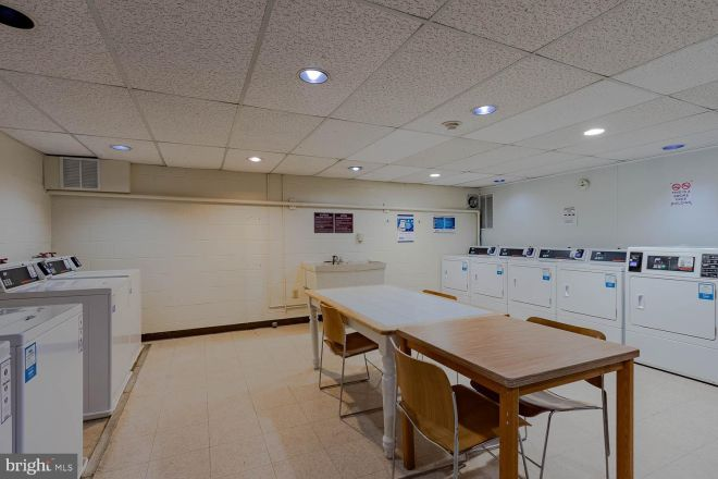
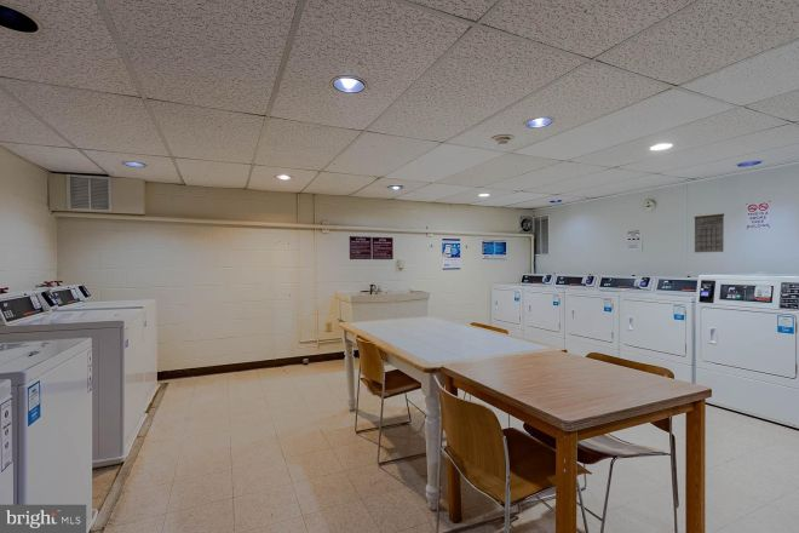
+ calendar (708, 229)
